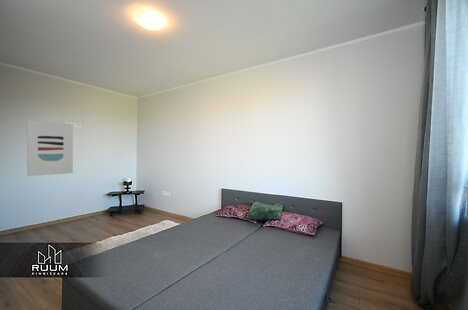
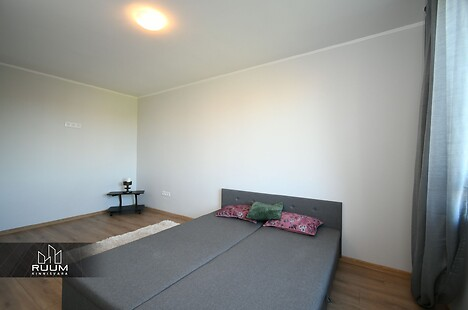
- wall art (51, 148)
